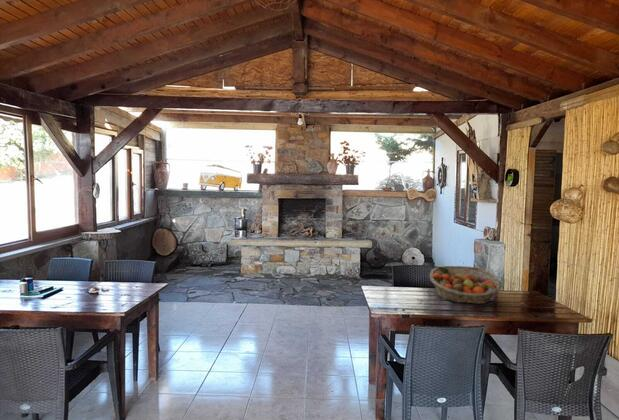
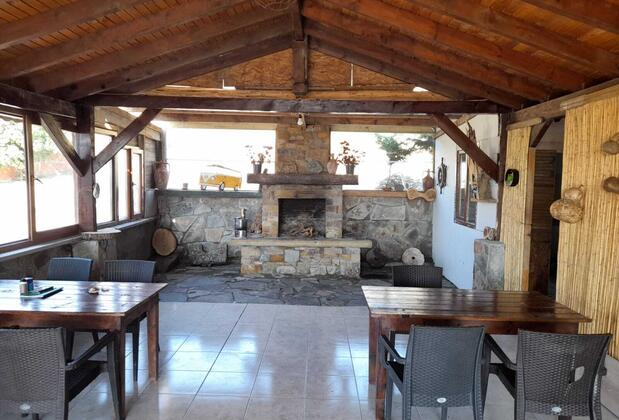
- fruit basket (464, 284)
